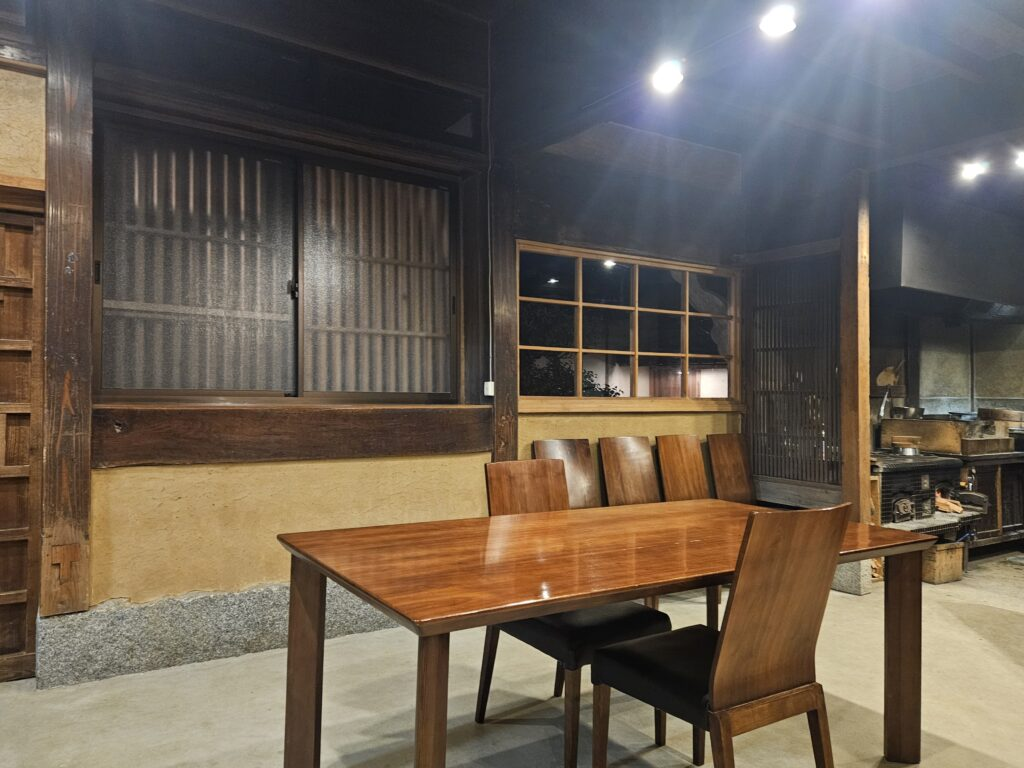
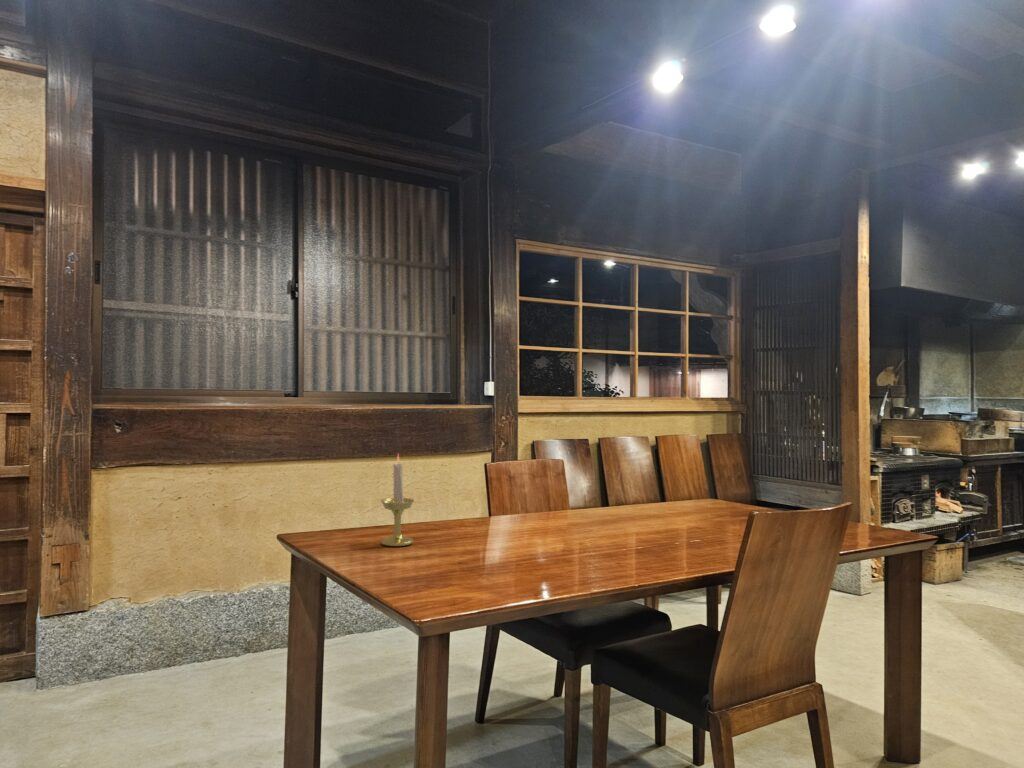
+ candlestick (397, 497)
